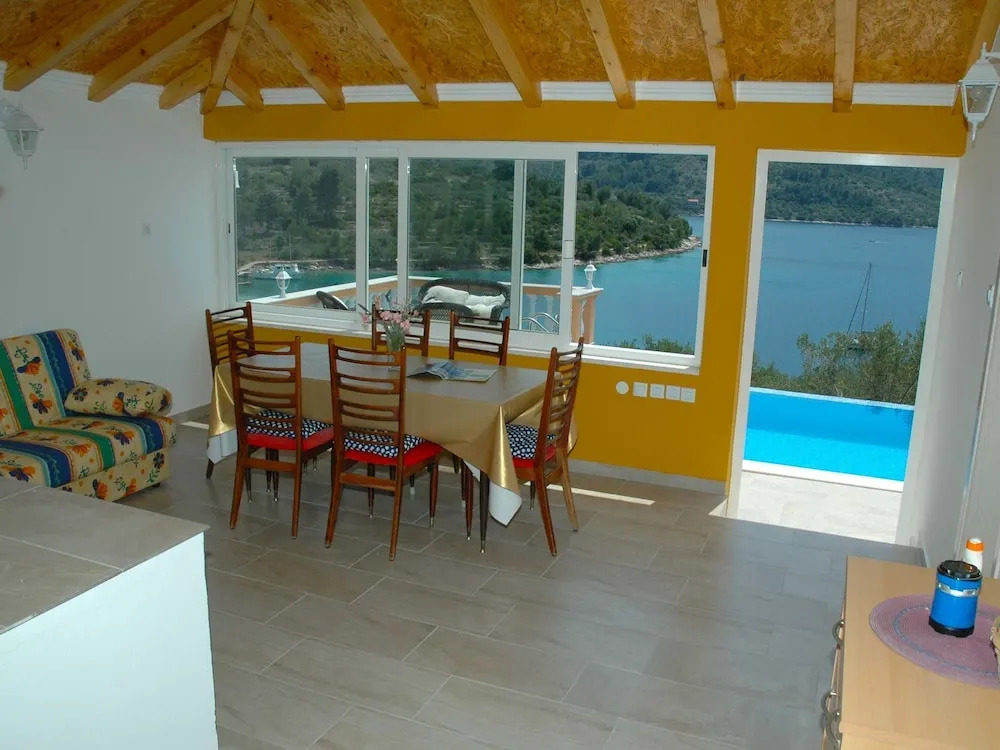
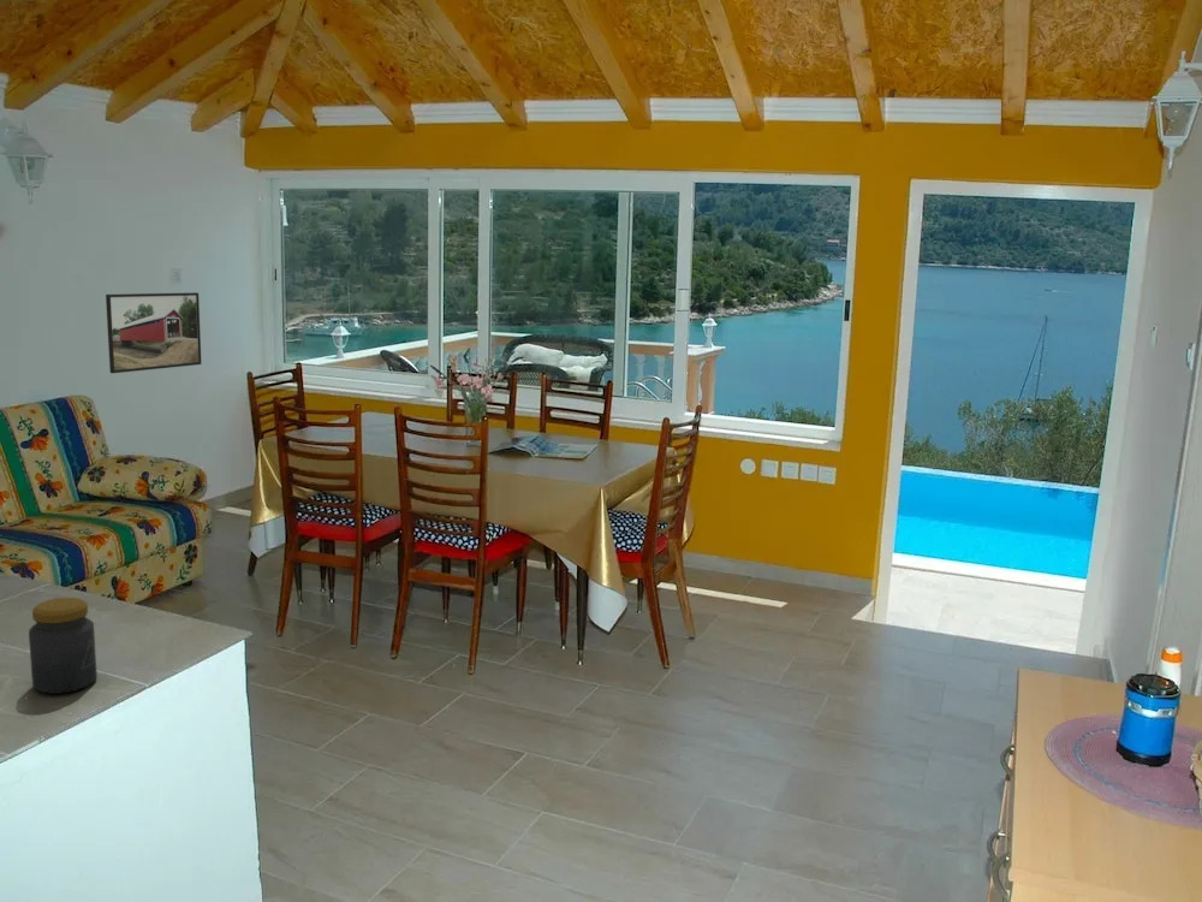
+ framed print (155, 331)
+ jar (63, 643)
